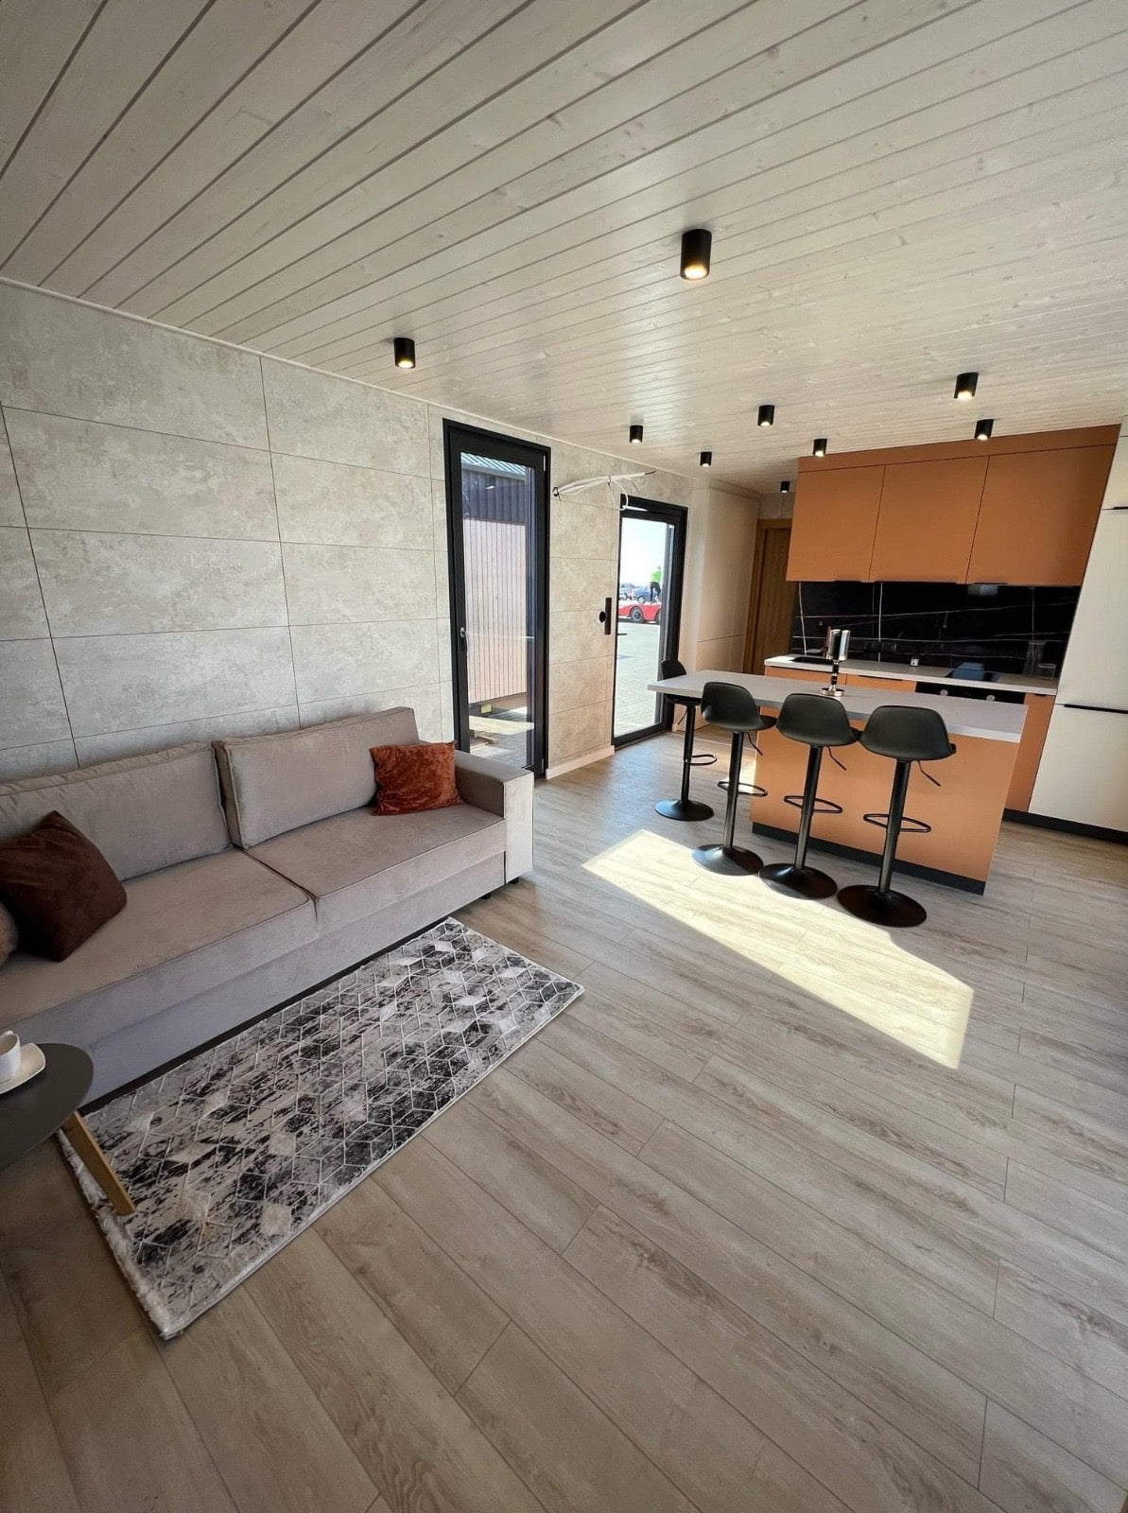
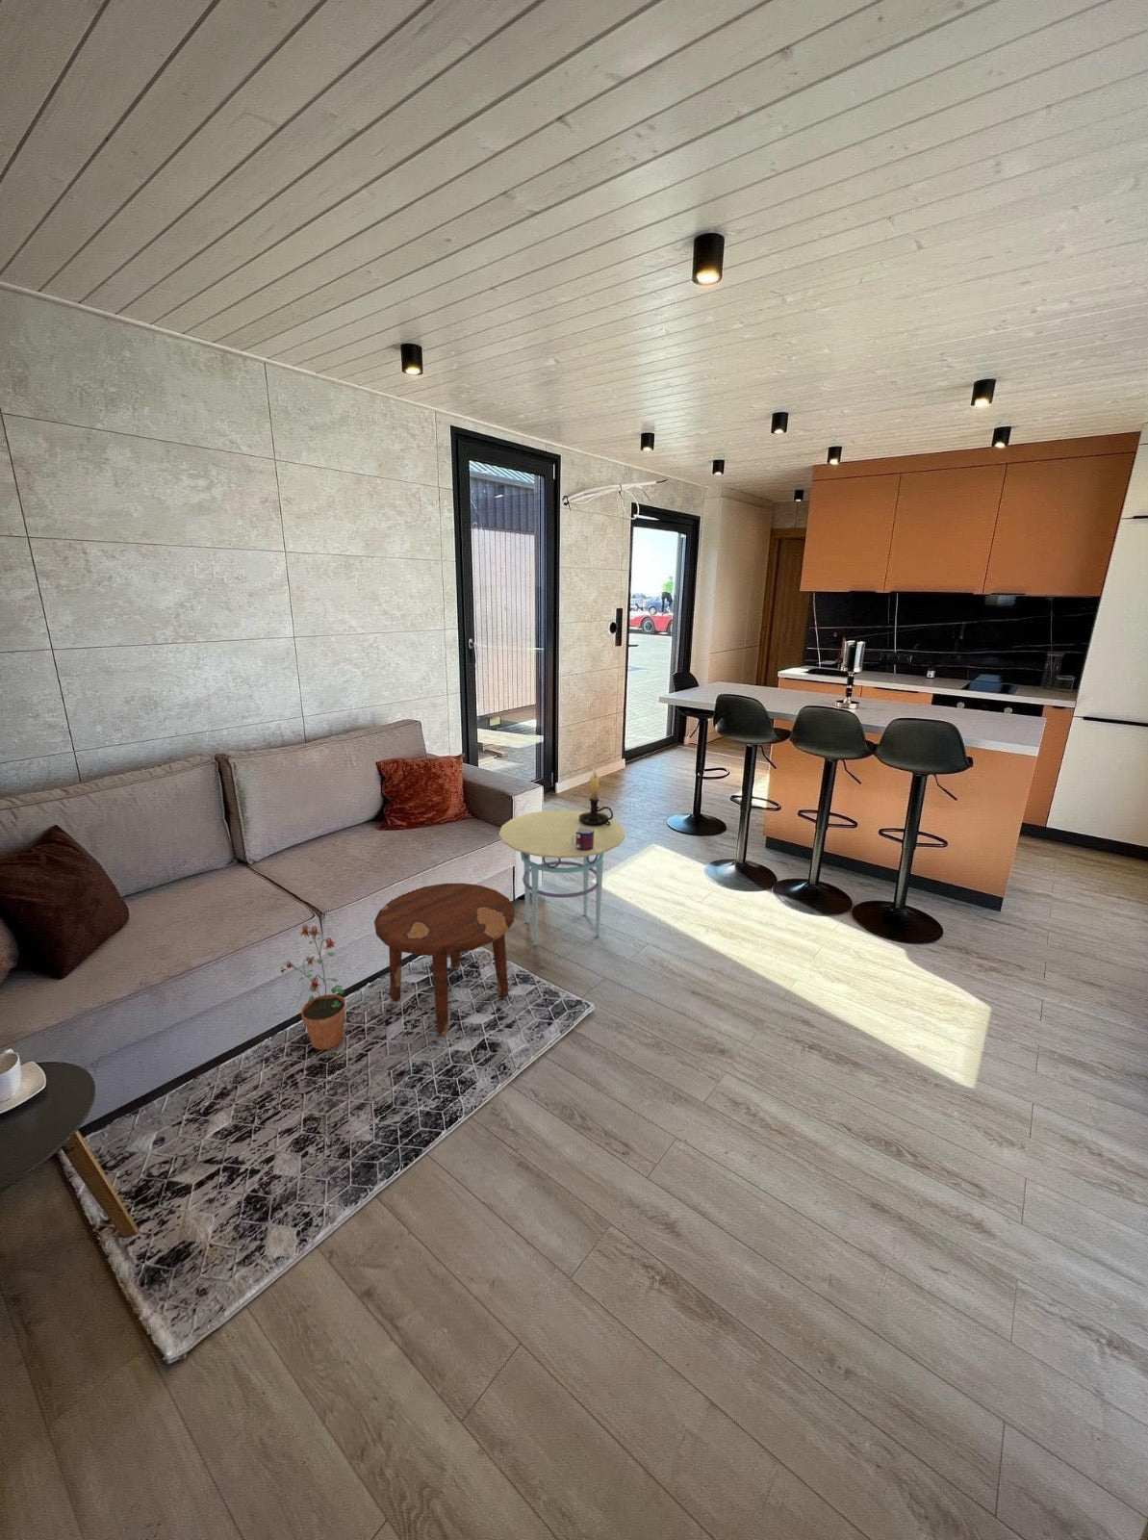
+ side table (561, 872)
+ mug (581, 839)
+ potted plant (317, 989)
+ side table (447, 954)
+ candle holder (598, 796)
